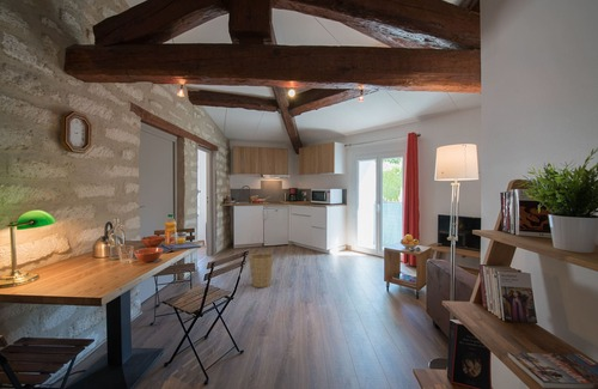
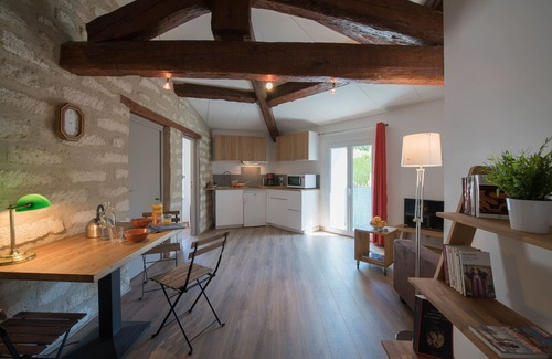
- basket (261, 267)
